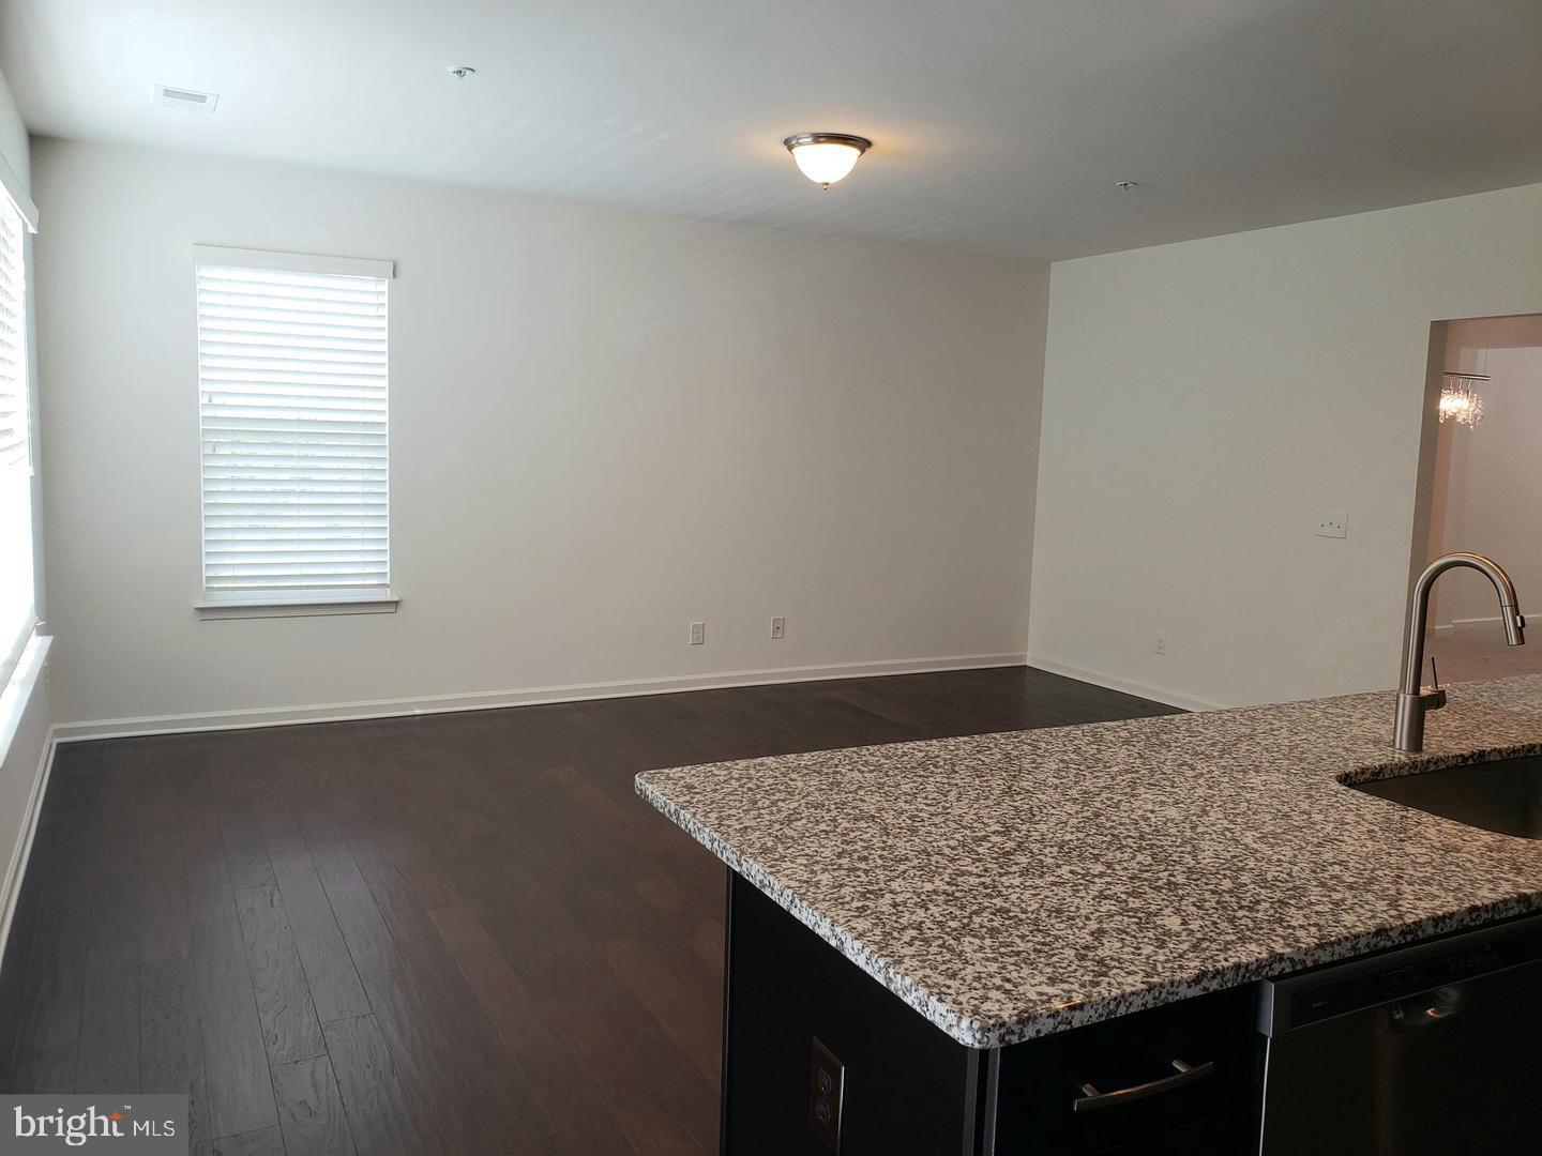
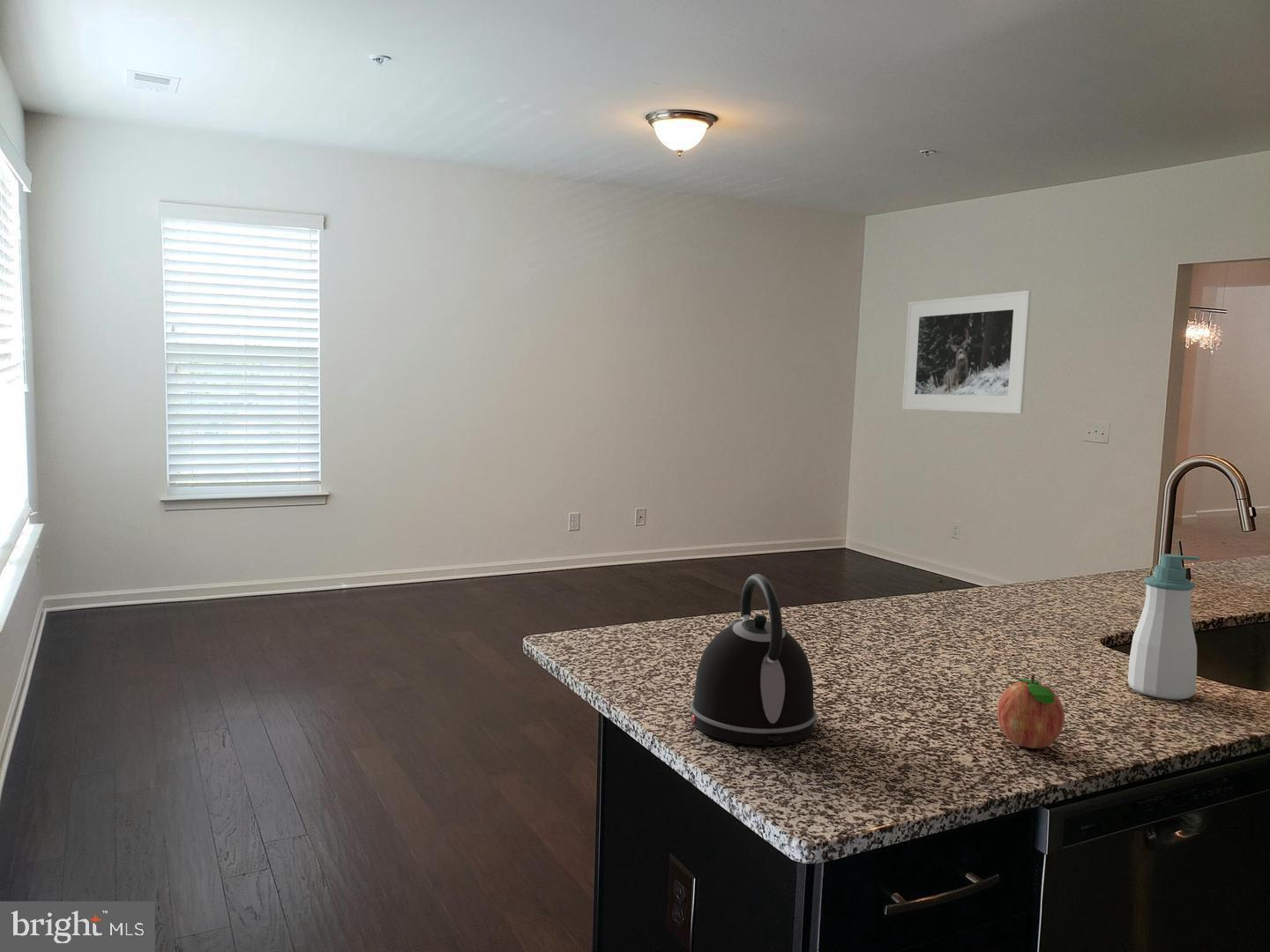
+ fruit (1030, 709)
+ kettle (756, 649)
+ soap bottle (1165, 623)
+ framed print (961, 354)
